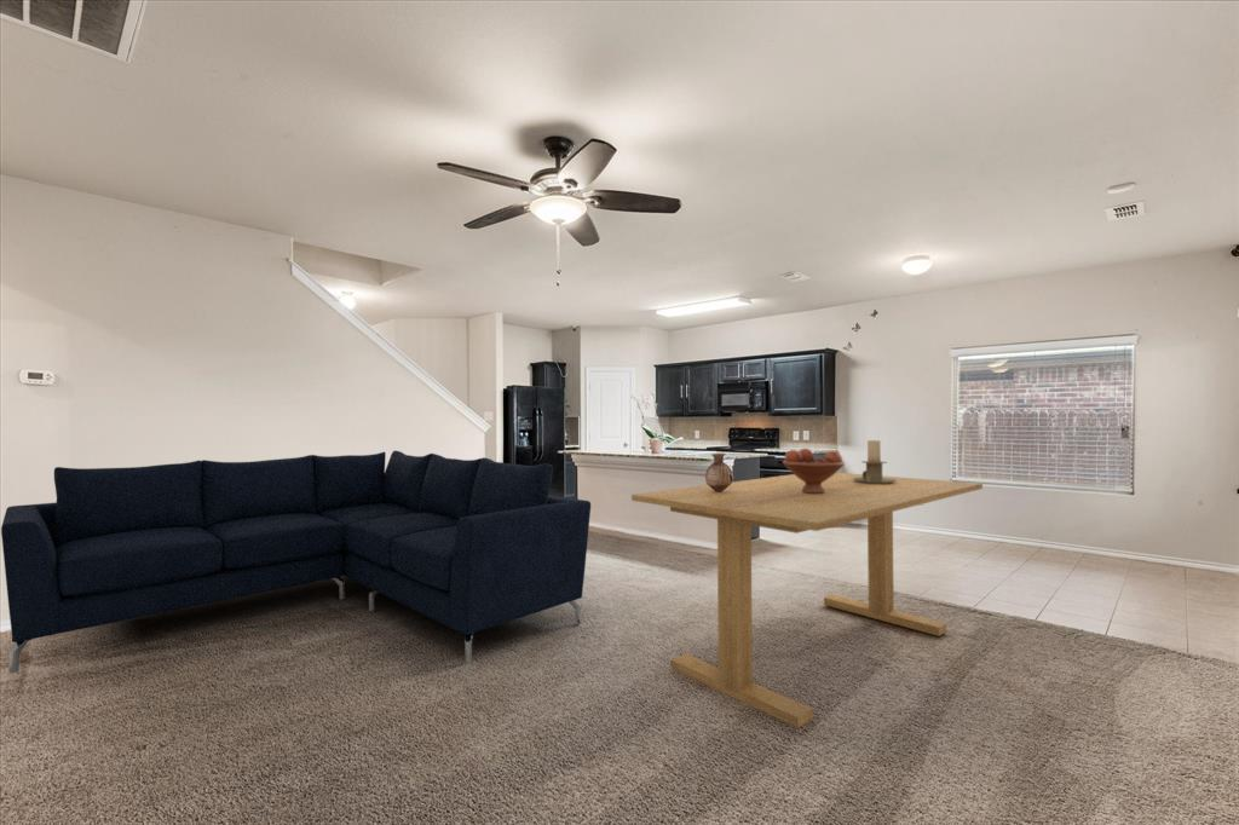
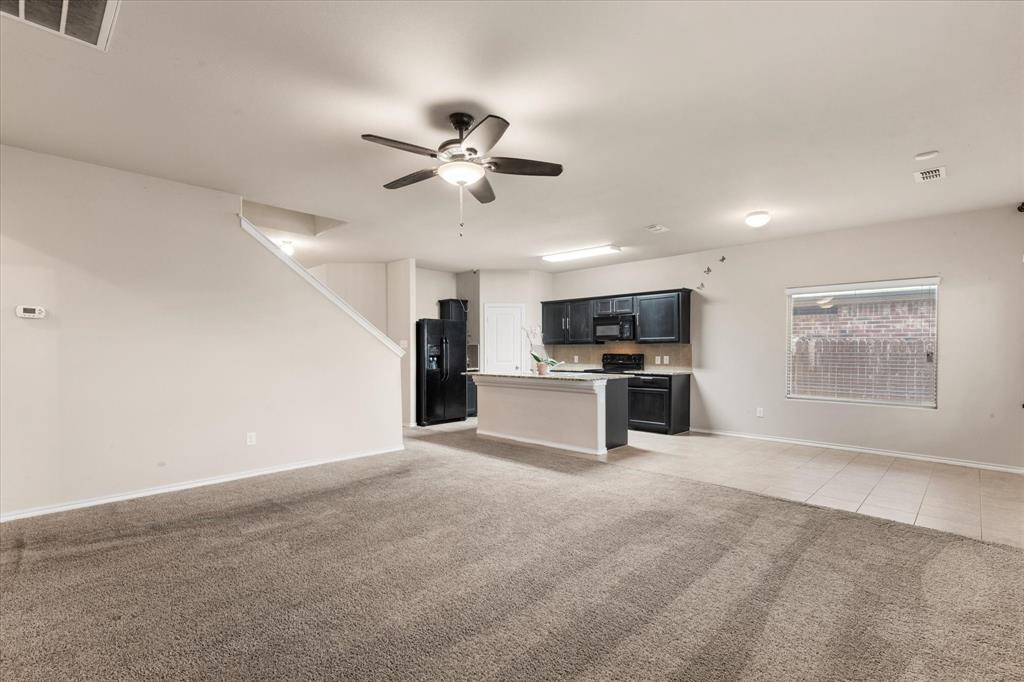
- sofa (304, 546)
- candle holder (874, 460)
- vase (719, 472)
- fruit bowl (813, 471)
- dining table (831, 594)
